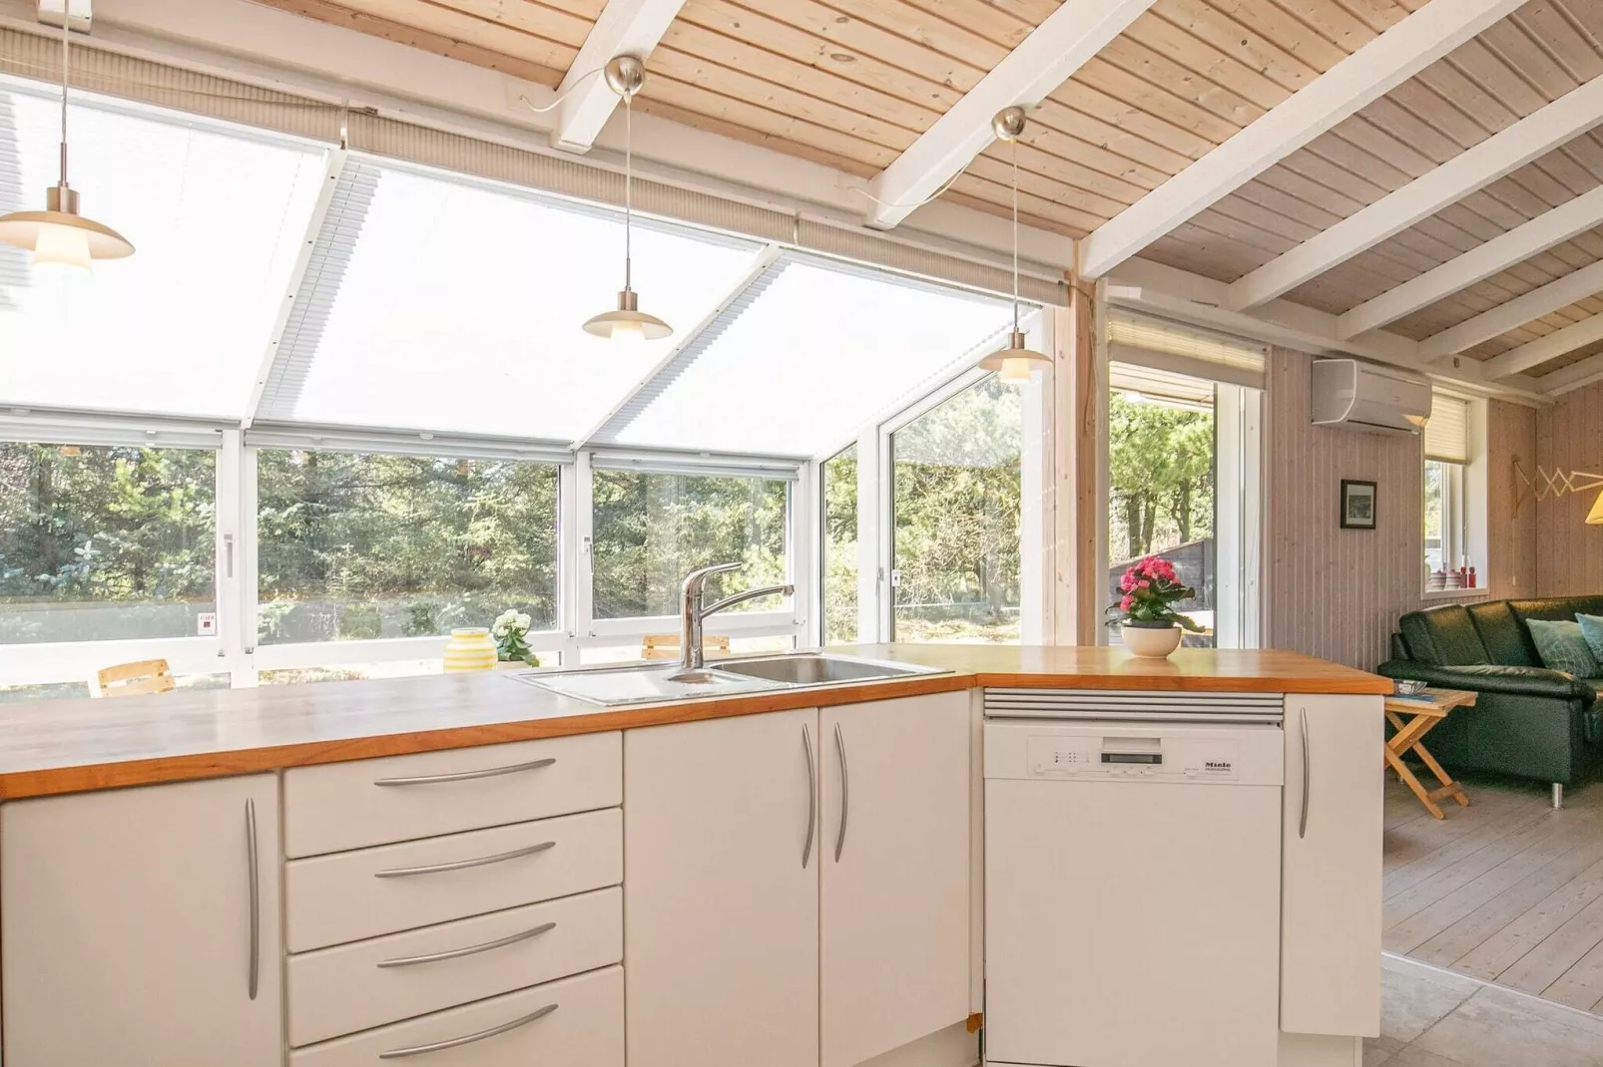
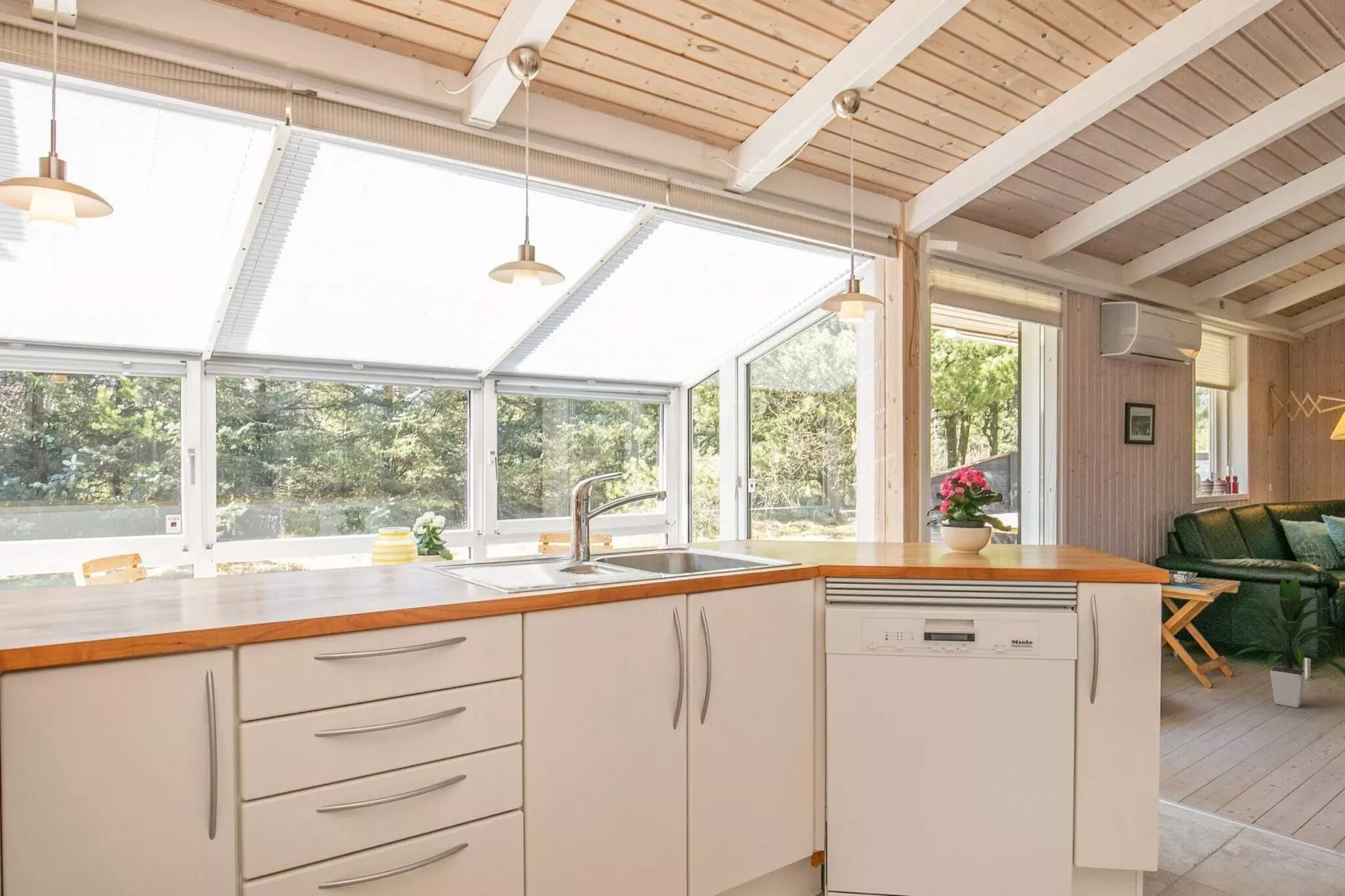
+ indoor plant (1292, 641)
